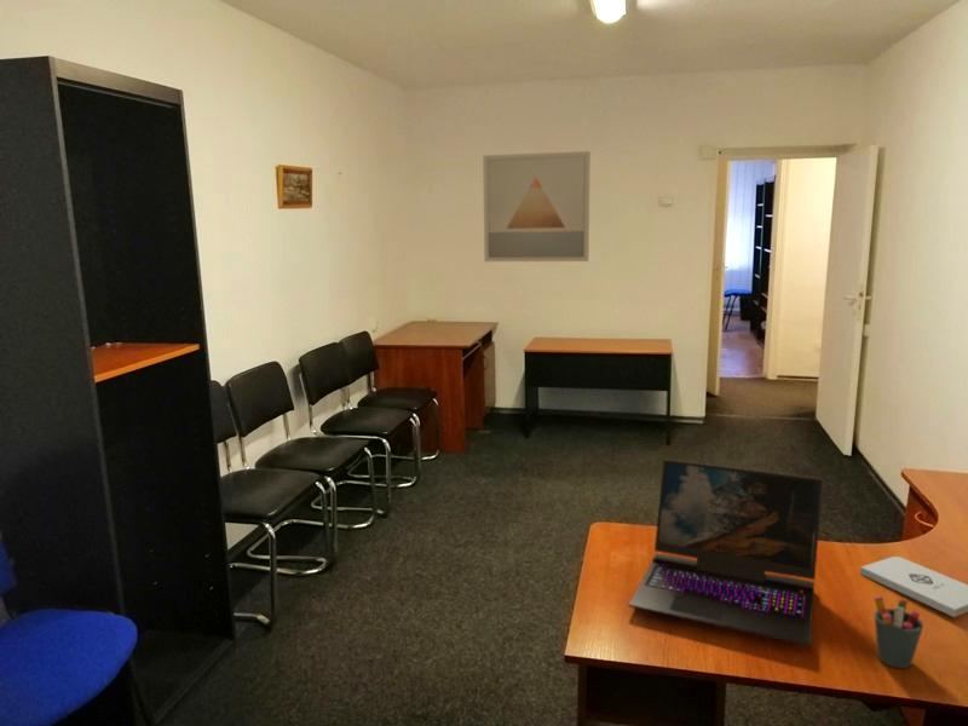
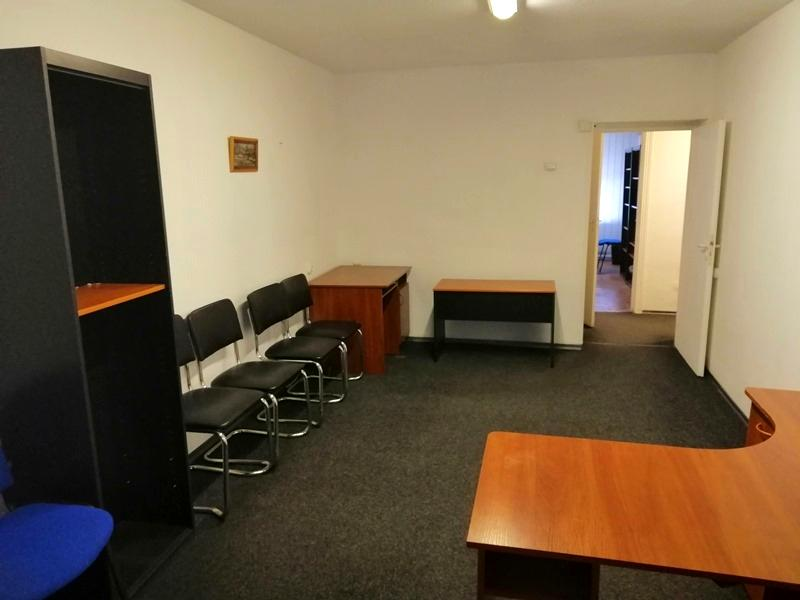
- wall art (535, 208)
- pen holder (897, 628)
- laptop (727, 542)
- notepad (922, 583)
